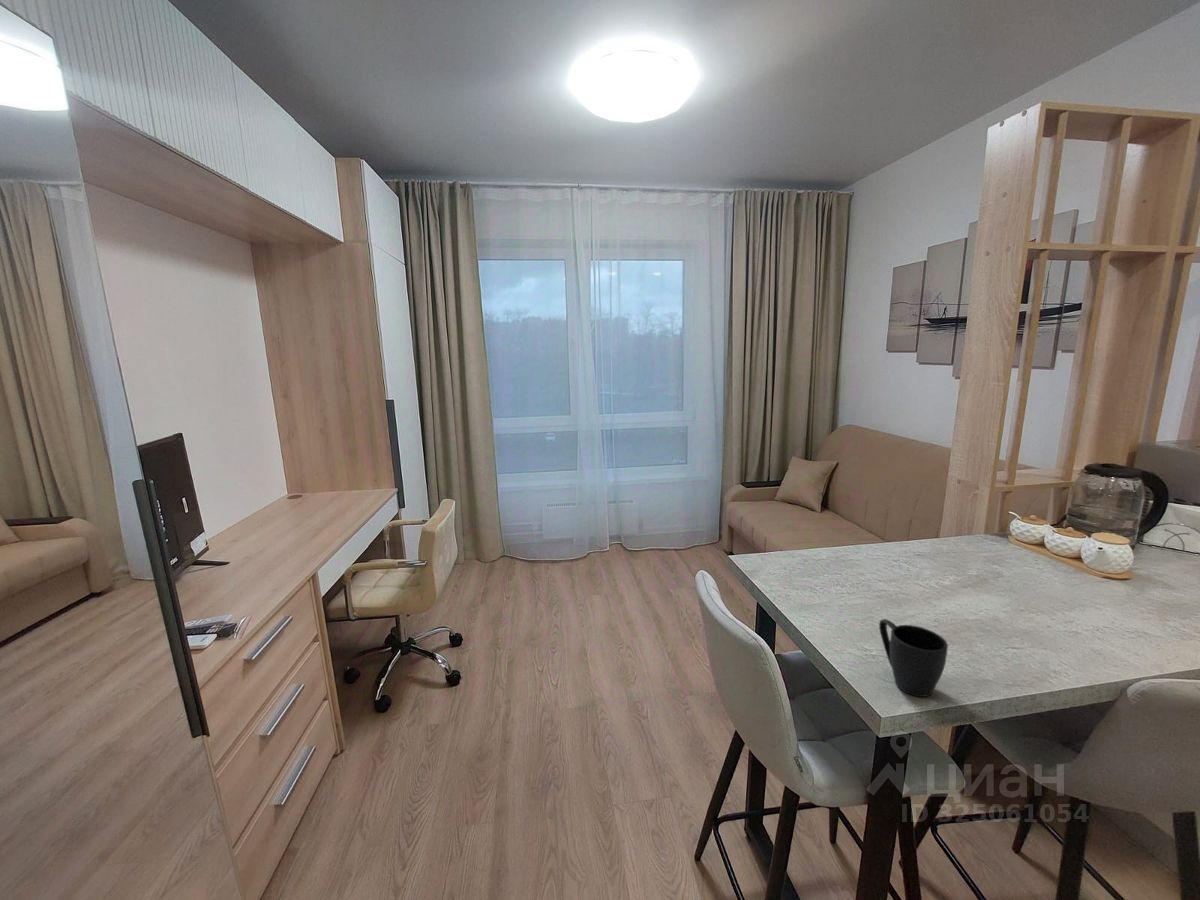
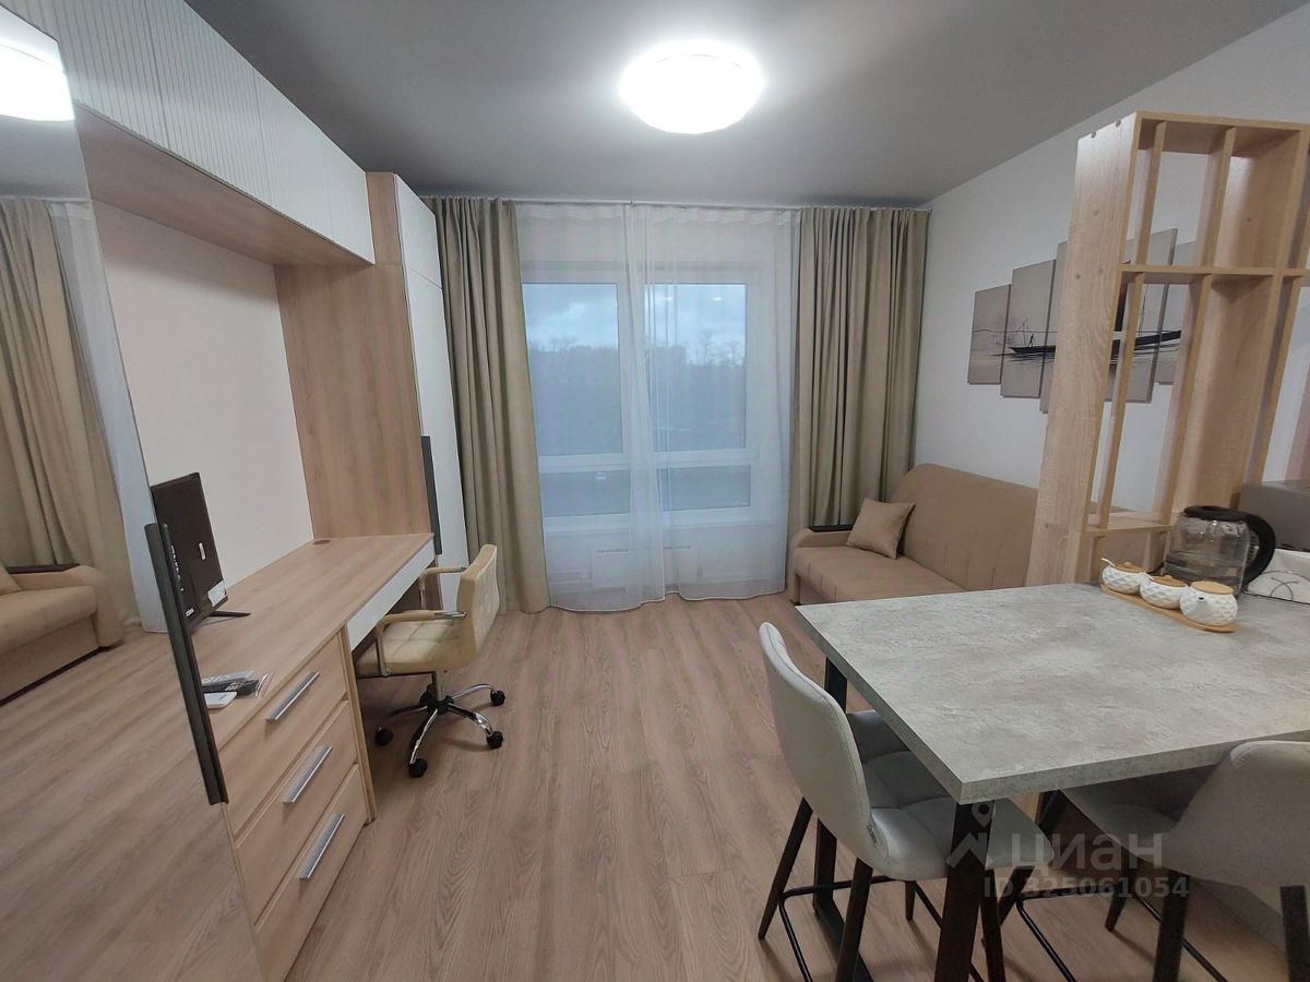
- mug (907, 655)
